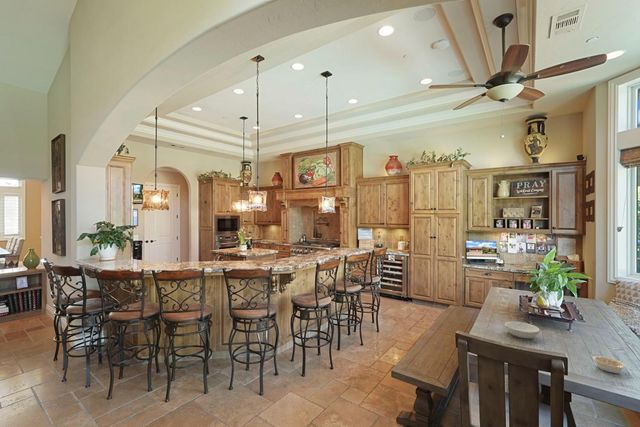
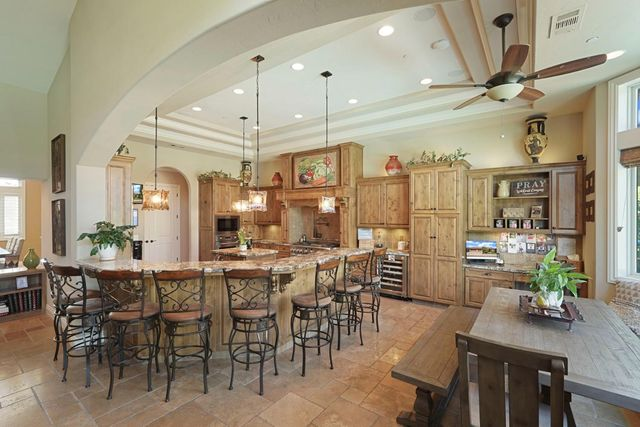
- serving bowl (521, 331)
- legume (607, 364)
